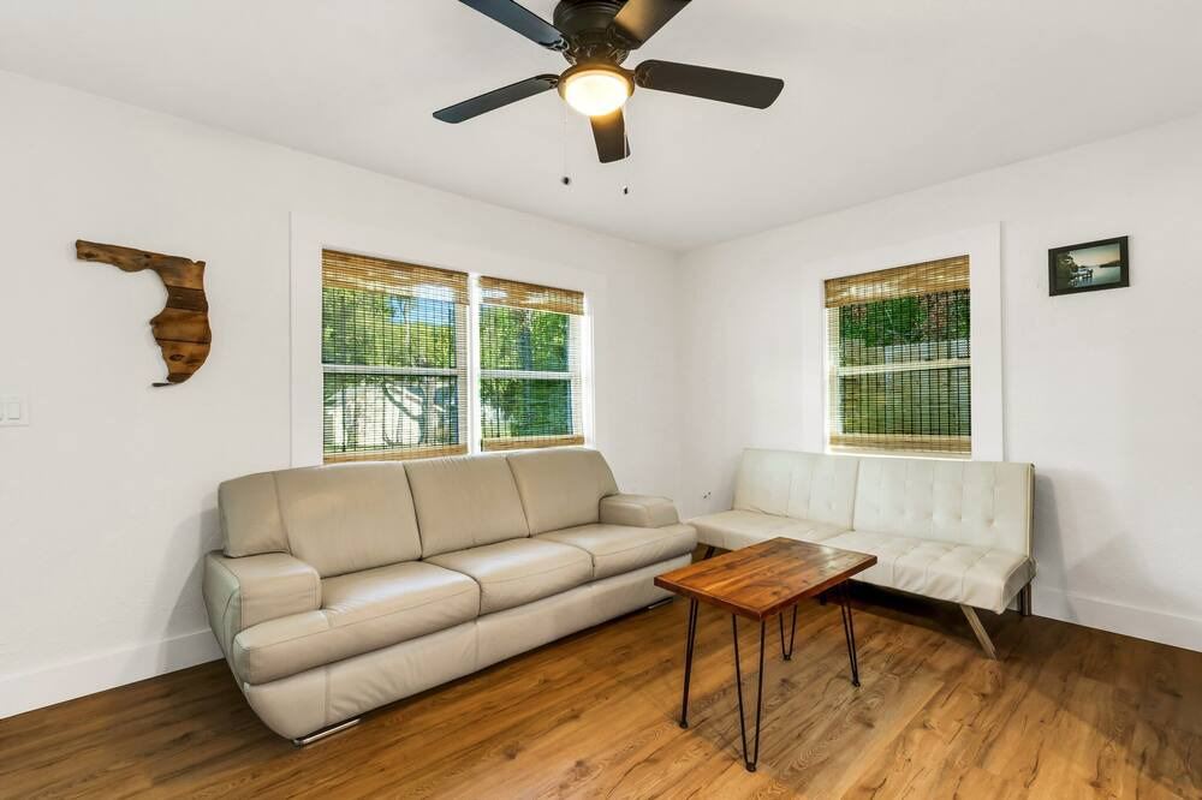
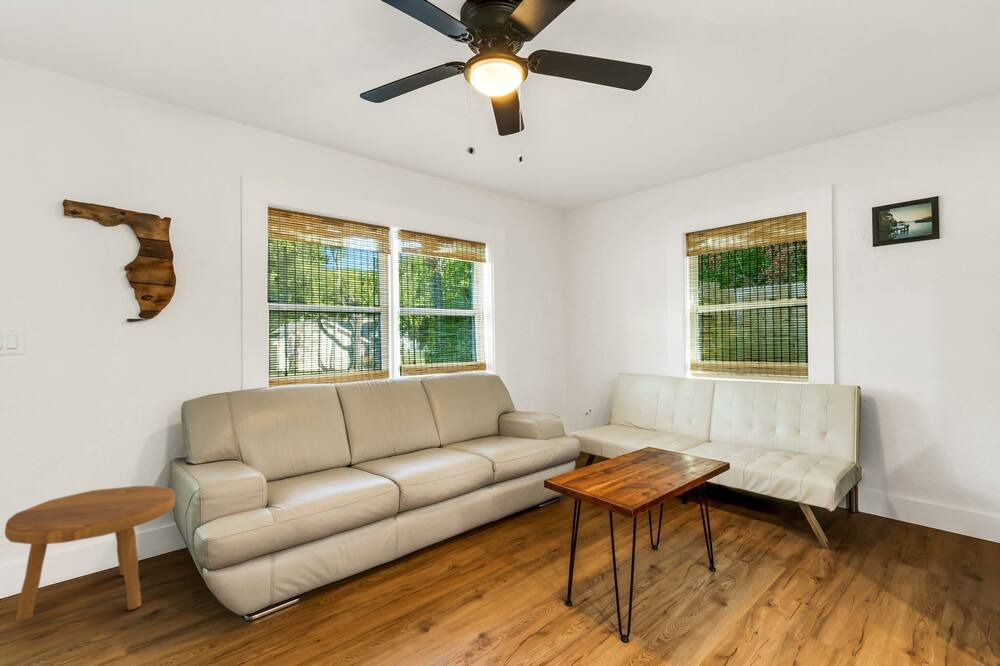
+ footstool (92, 537)
